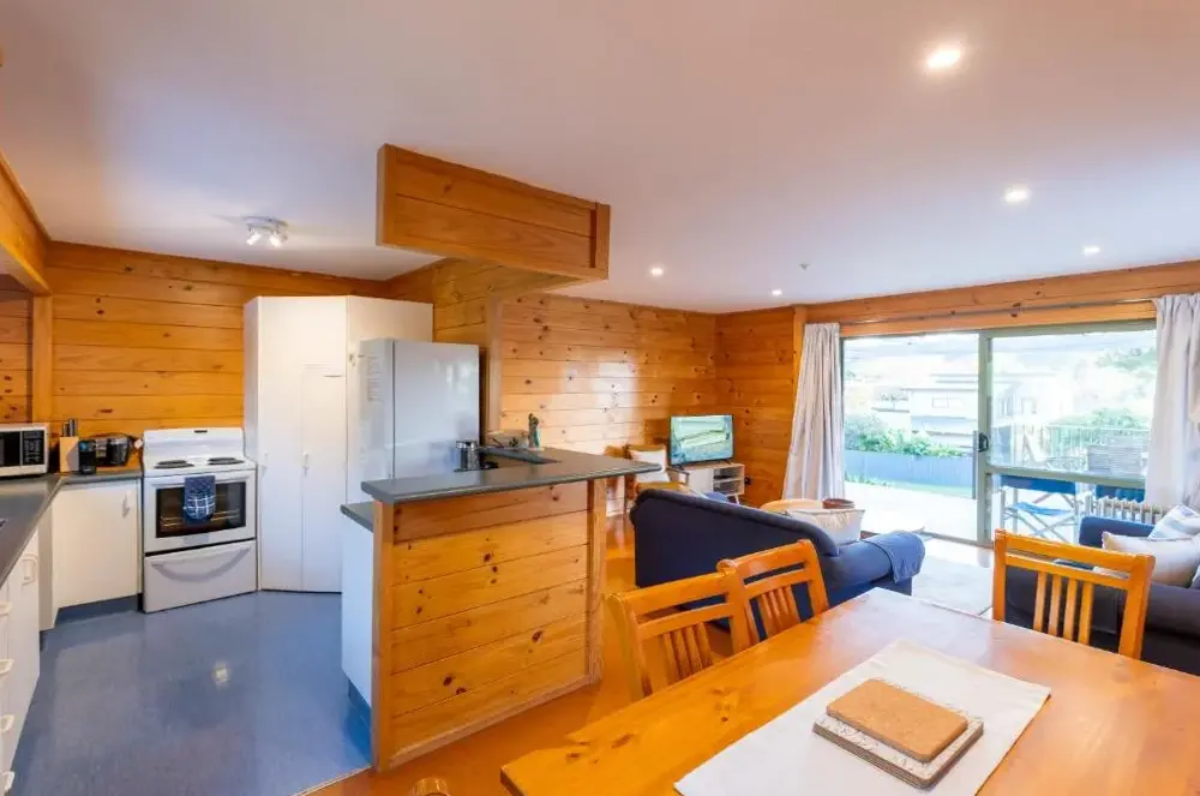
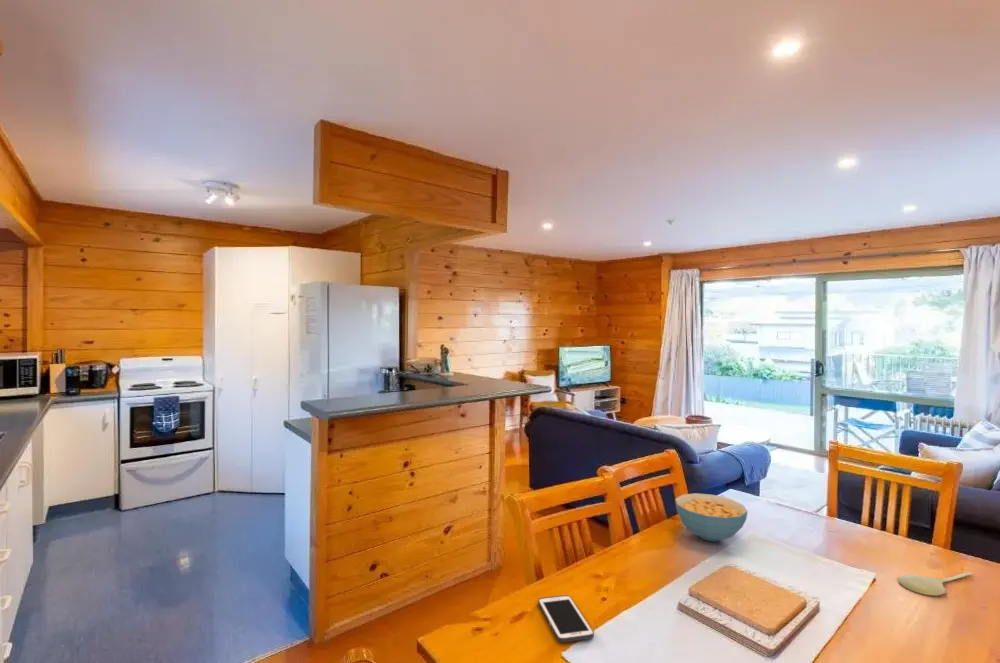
+ cereal bowl (709, 520)
+ cell phone (564, 617)
+ spoon (940, 579)
